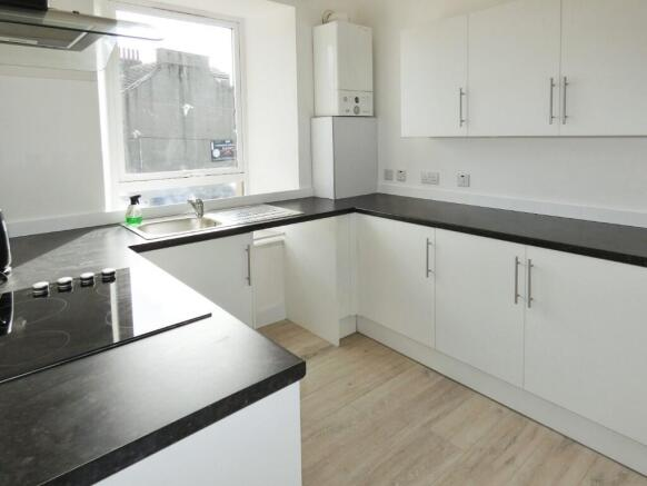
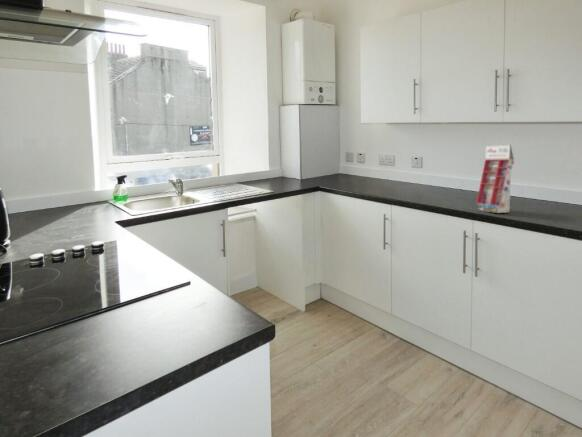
+ gift box (494, 178)
